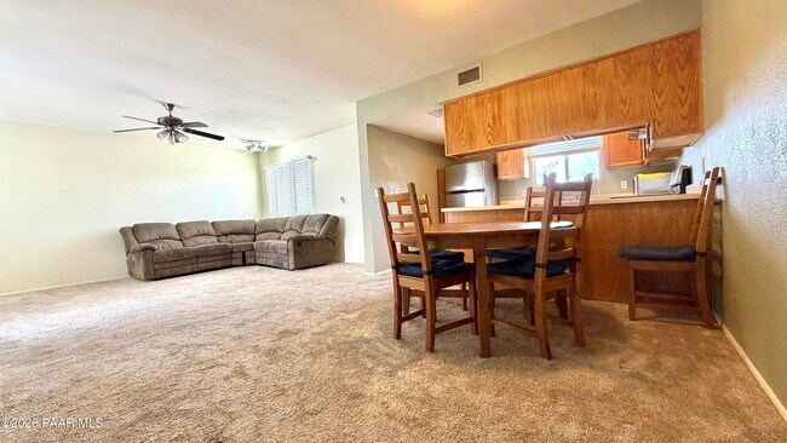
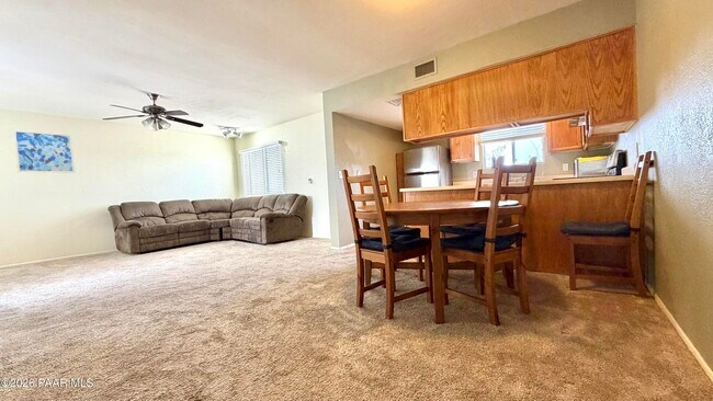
+ wall art (45, 152)
